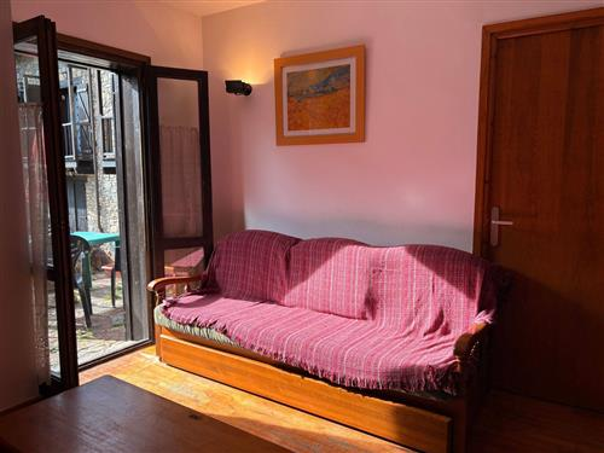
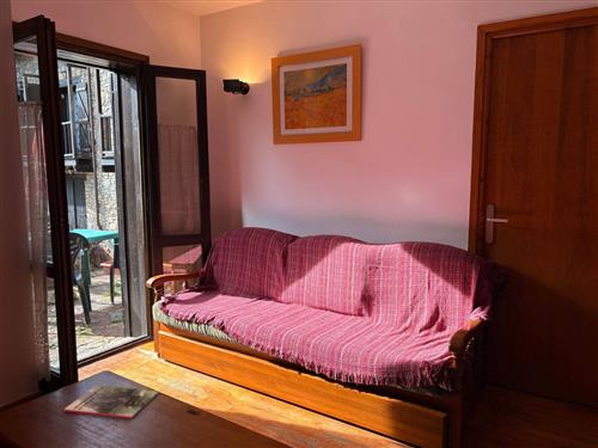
+ magazine (112, 400)
